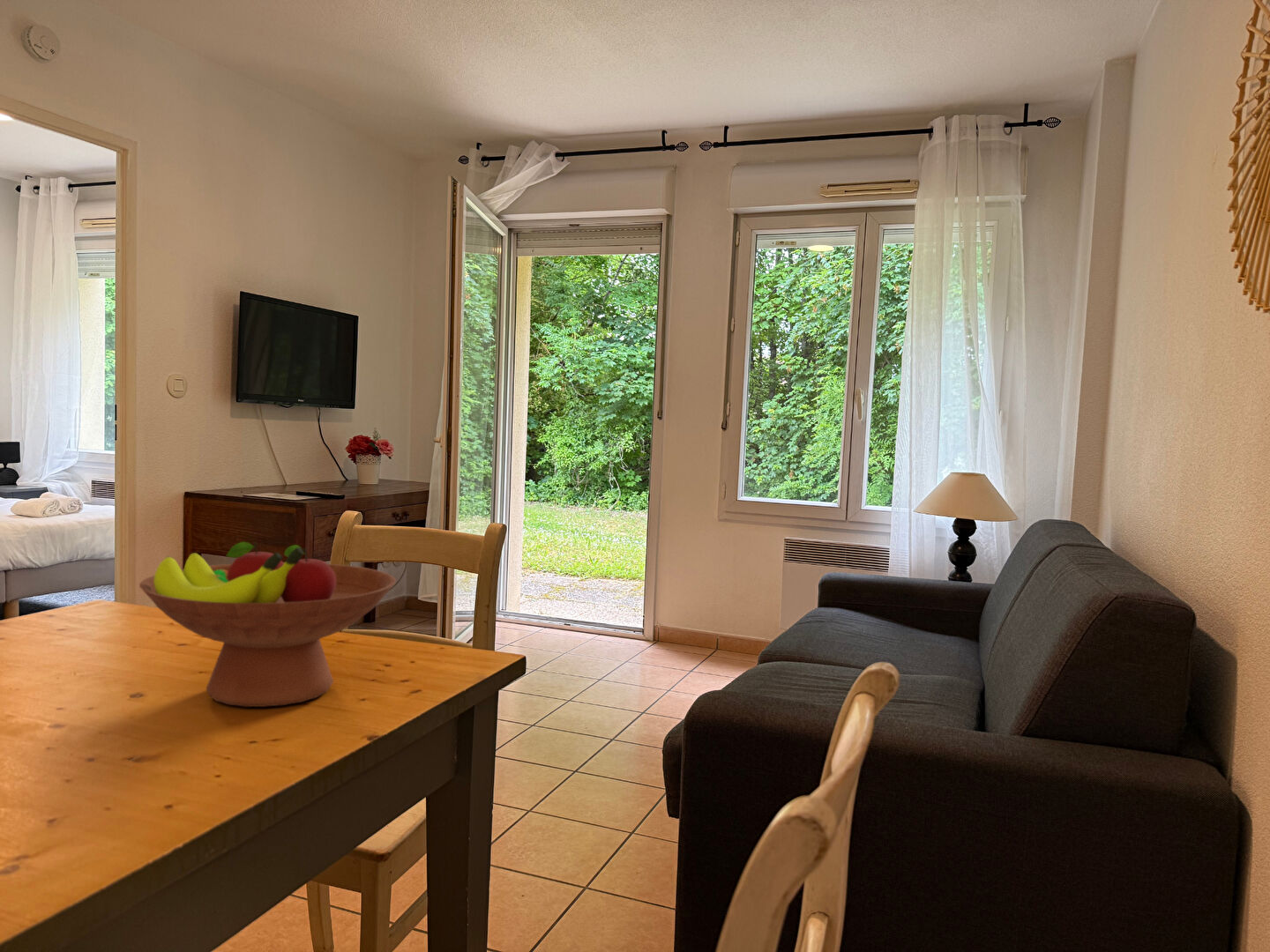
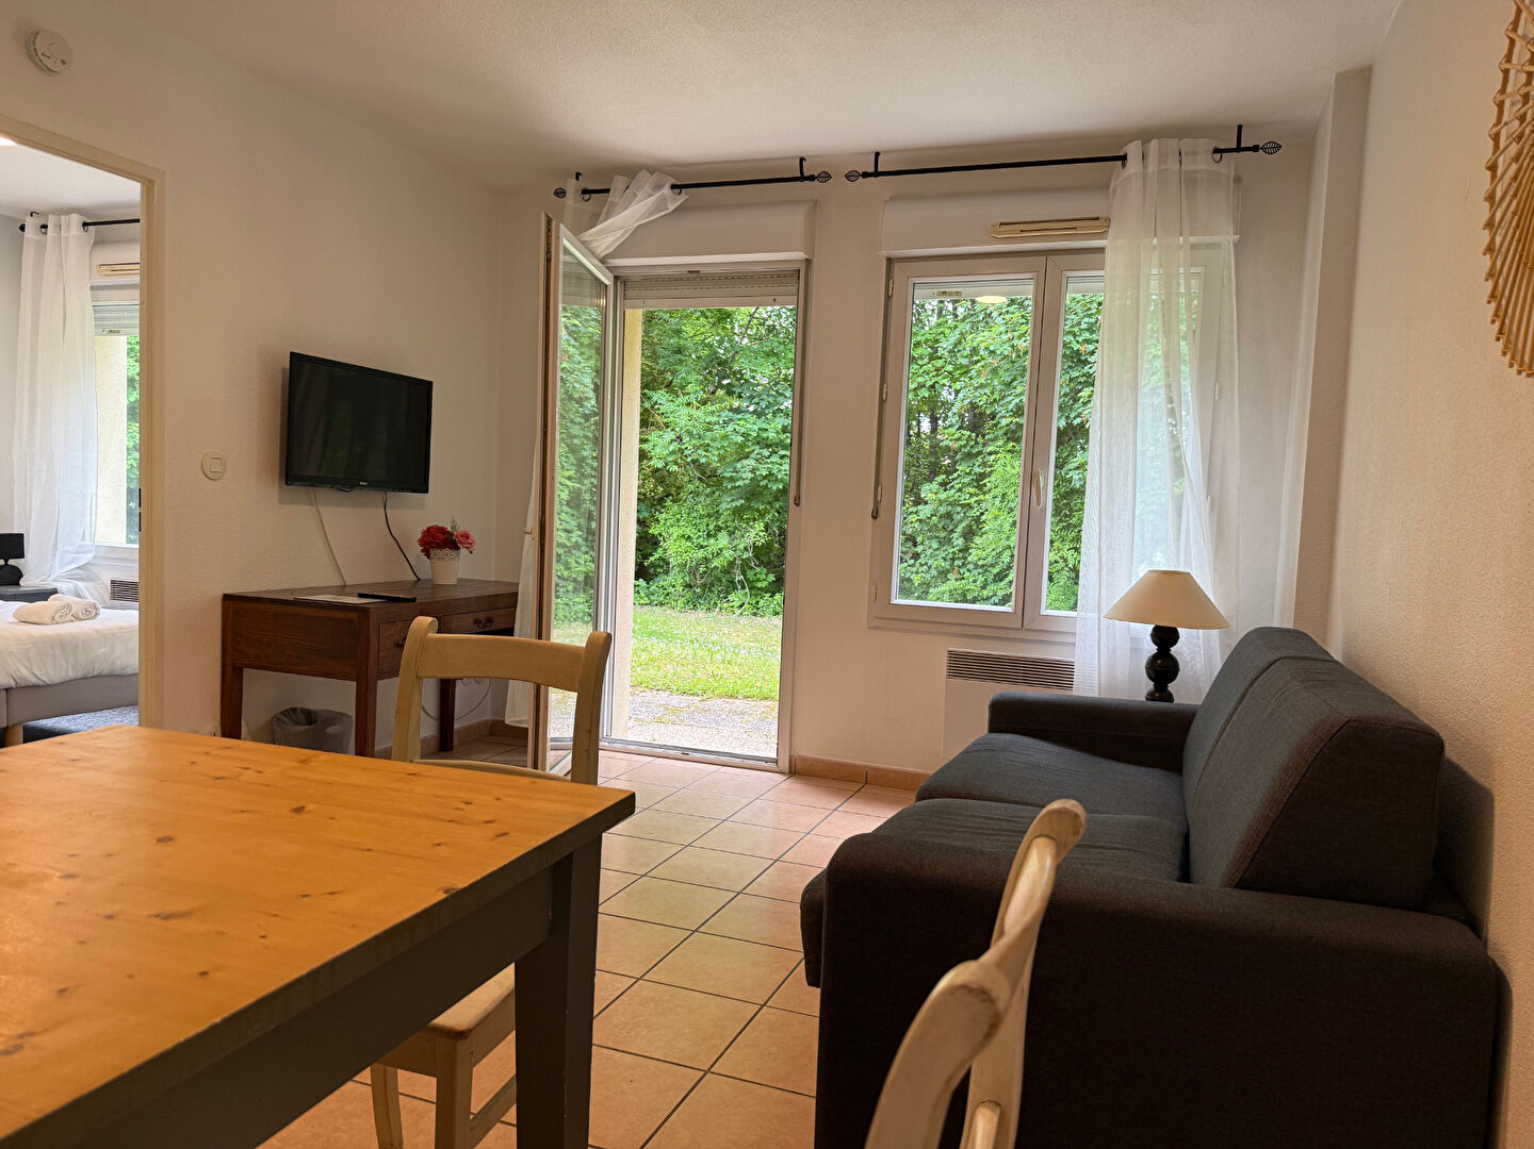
- fruit bowl (273, 614)
